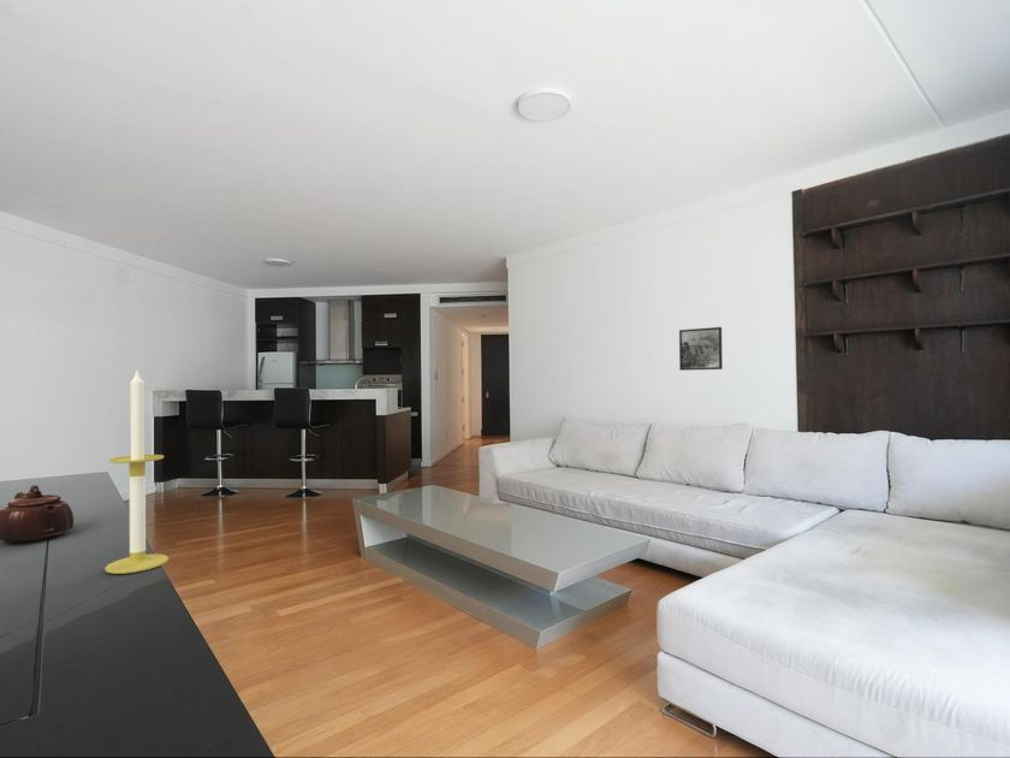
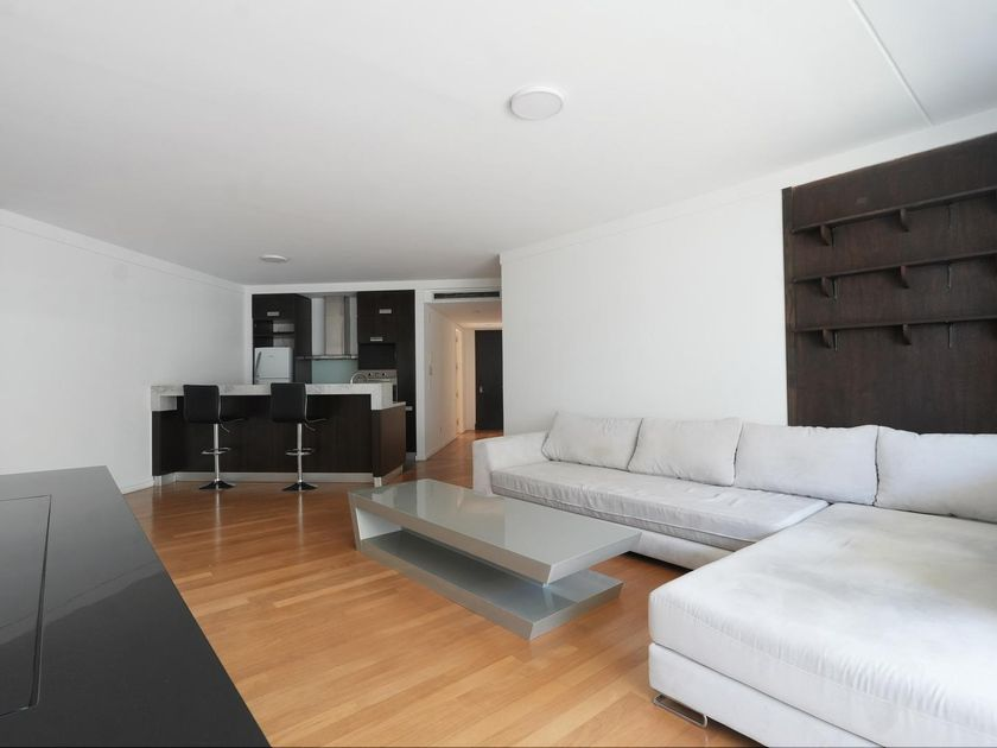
- teapot (34, 510)
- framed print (700, 349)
- candle (137, 466)
